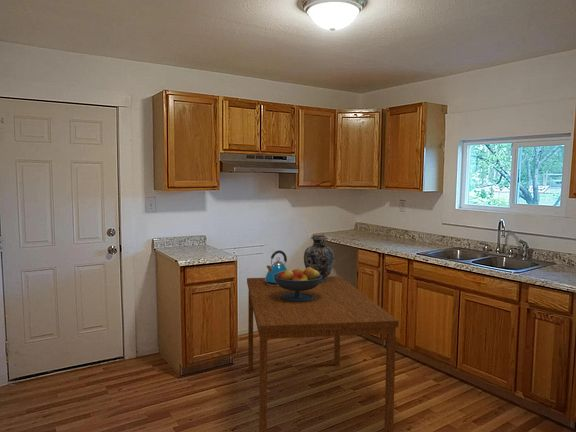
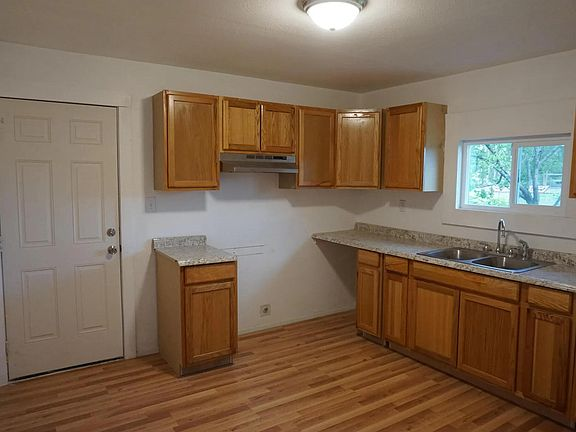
- vase (318, 258)
- kettle (278, 266)
- fruit bowl (297, 282)
- dining table (308, 336)
